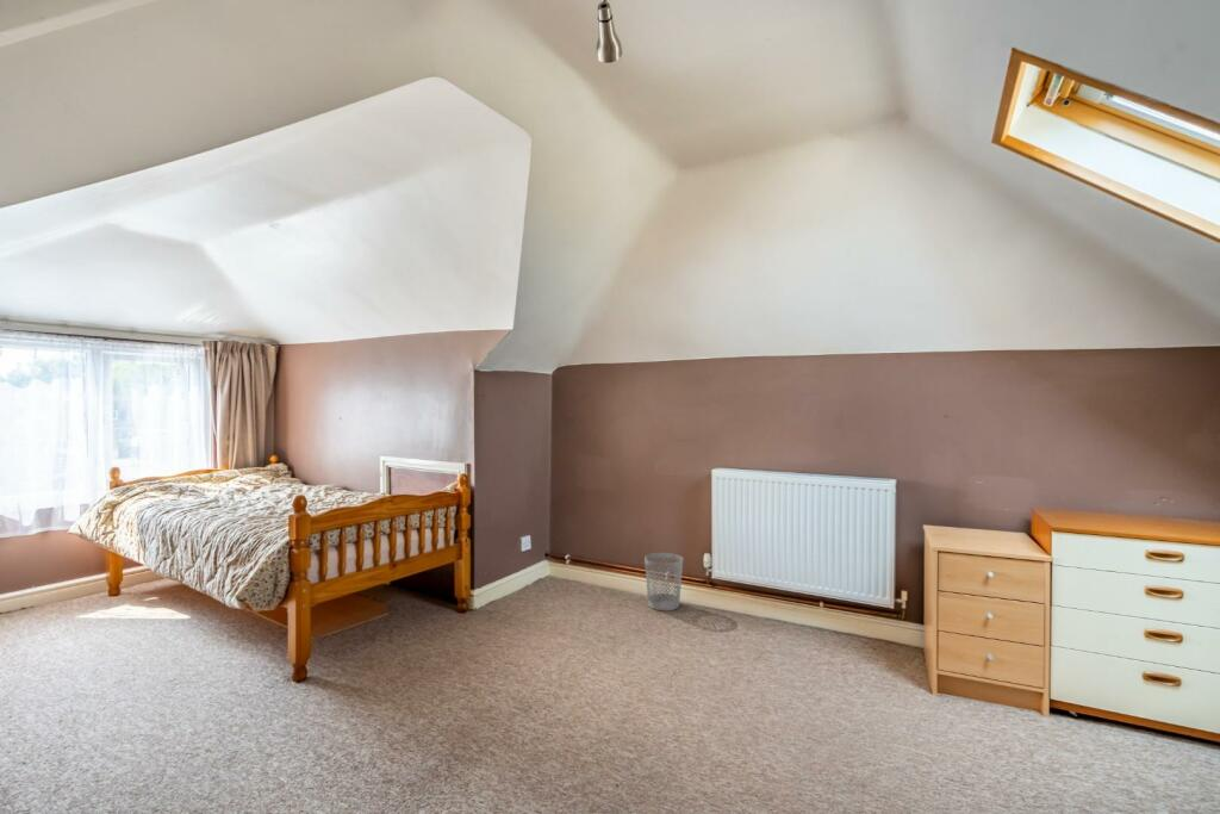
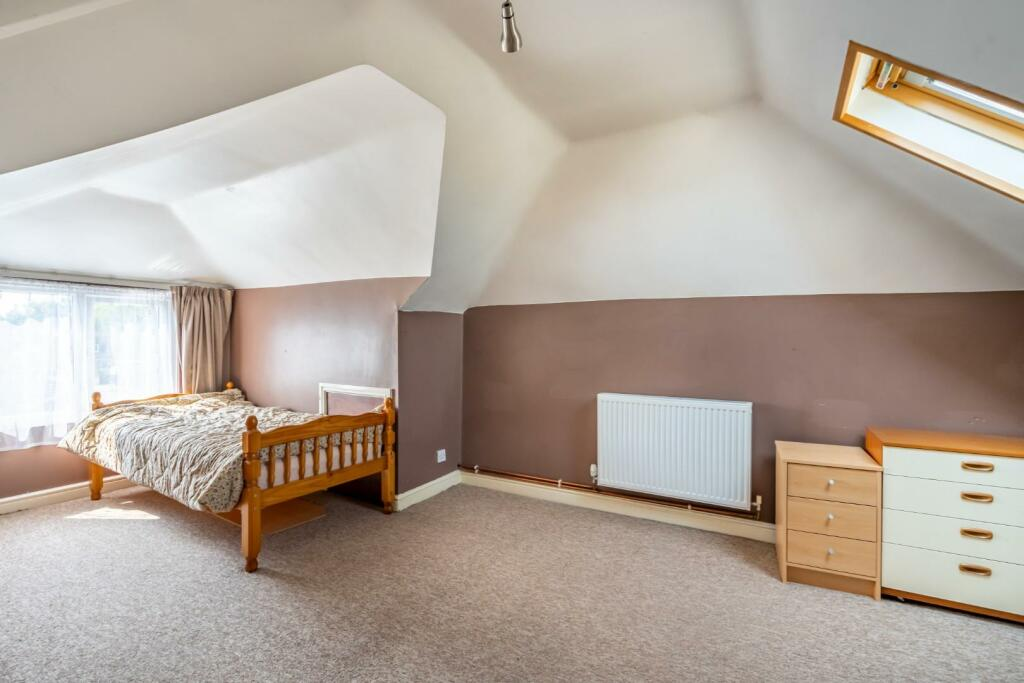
- wastebasket (664, 582)
